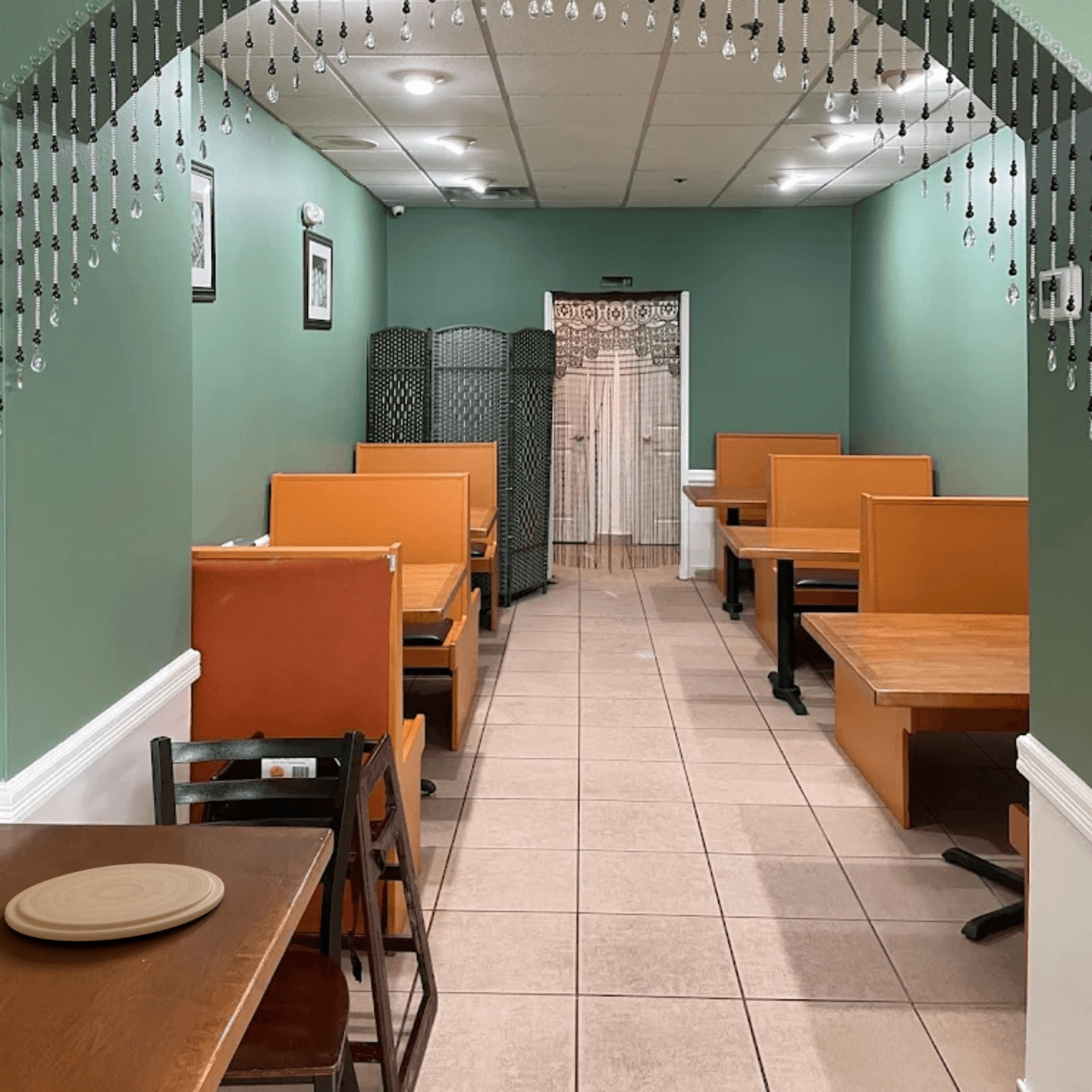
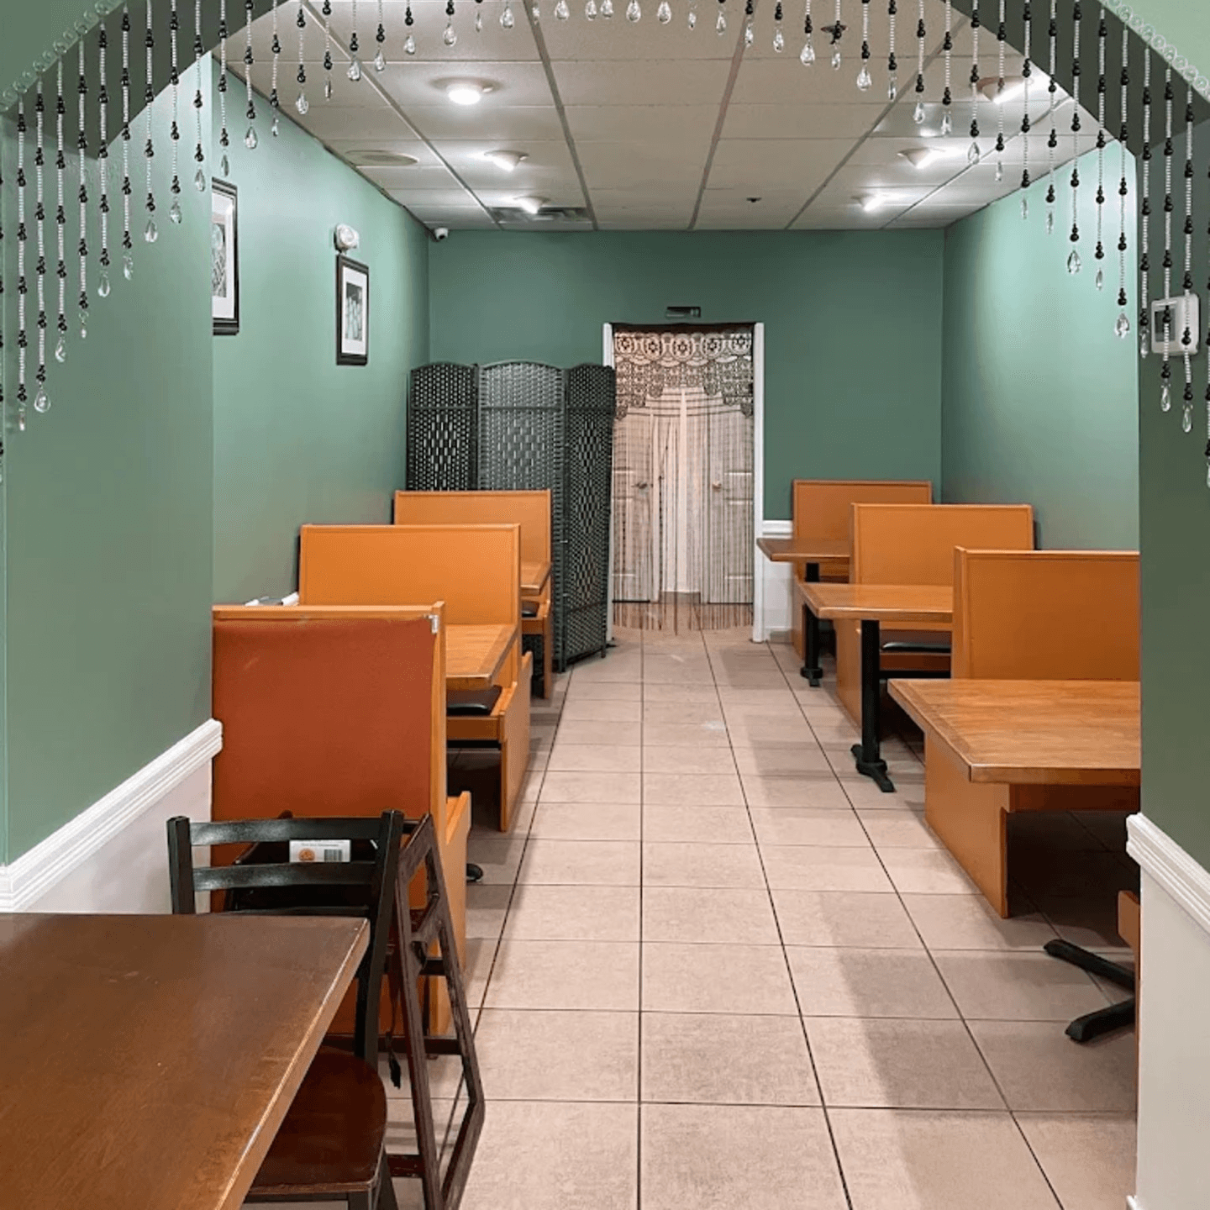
- plate (118, 897)
